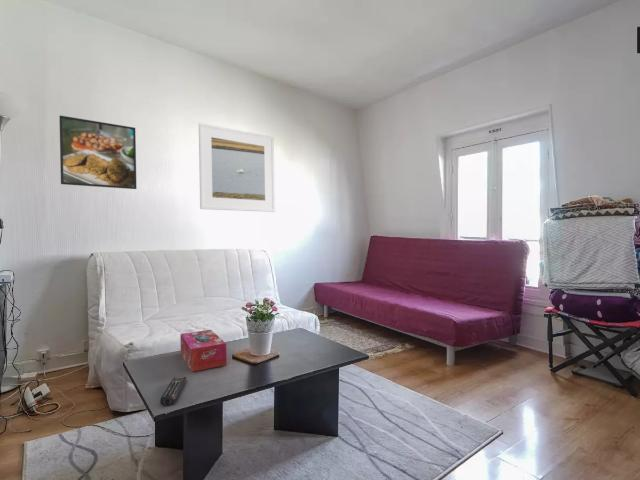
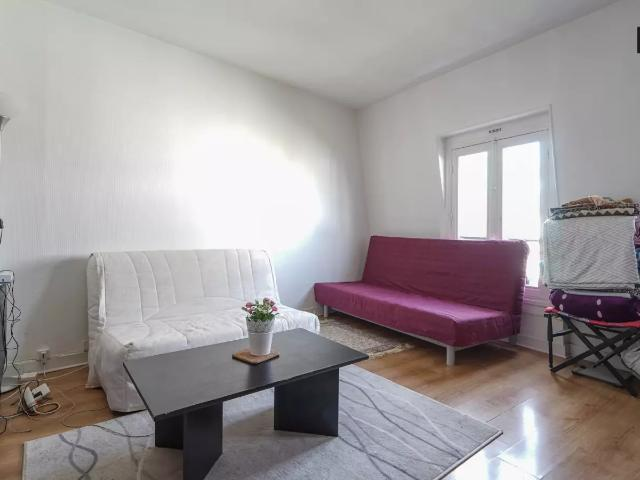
- tissue box (202, 348)
- remote control (174, 389)
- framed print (239, 170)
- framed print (100, 154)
